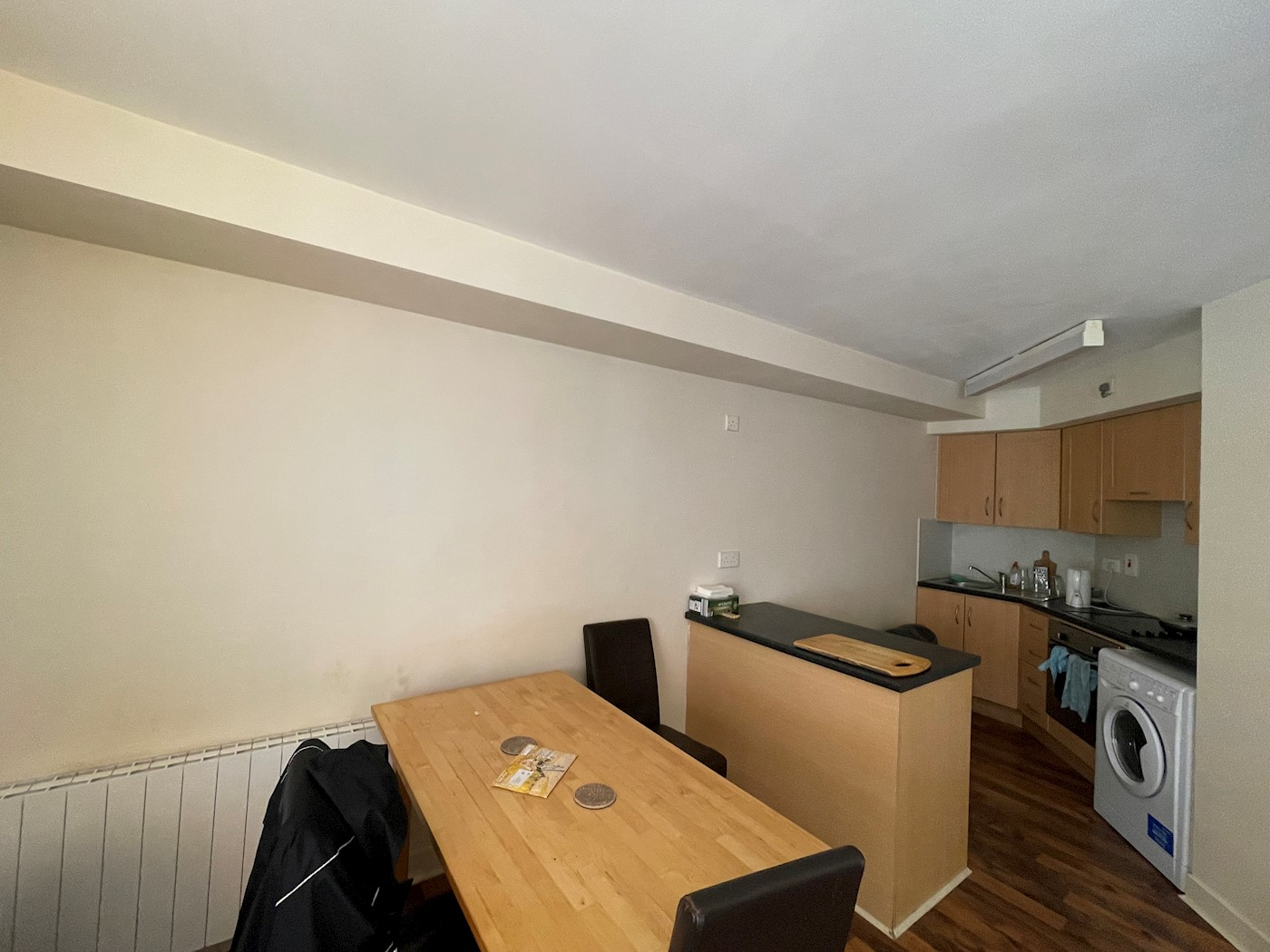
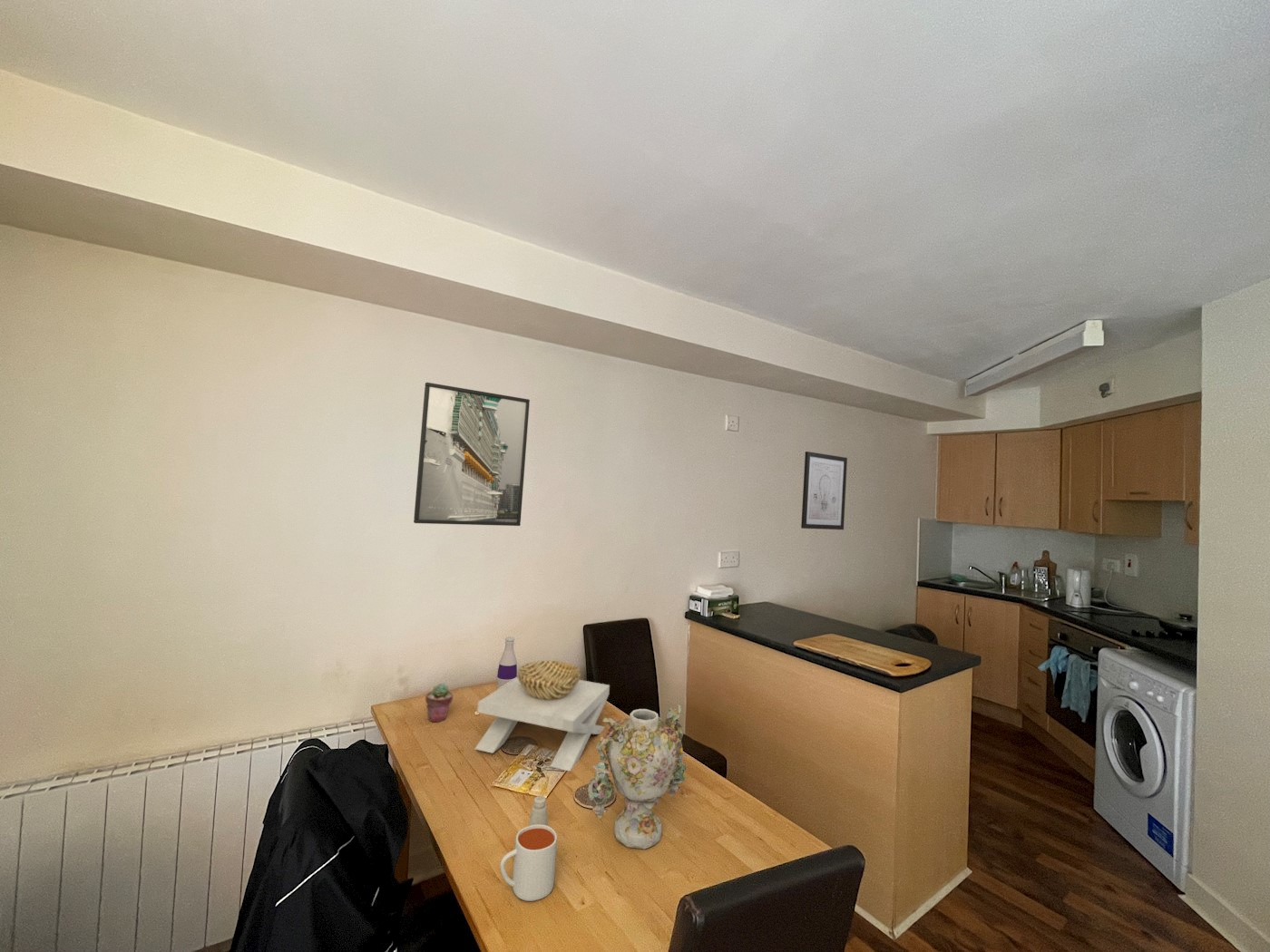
+ saltshaker (538, 815)
+ decorative bowl (547, 704)
+ mug (527, 863)
+ vase (641, 771)
+ bottle (507, 671)
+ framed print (474, 457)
+ wall art (825, 491)
+ potted succulent (439, 701)
